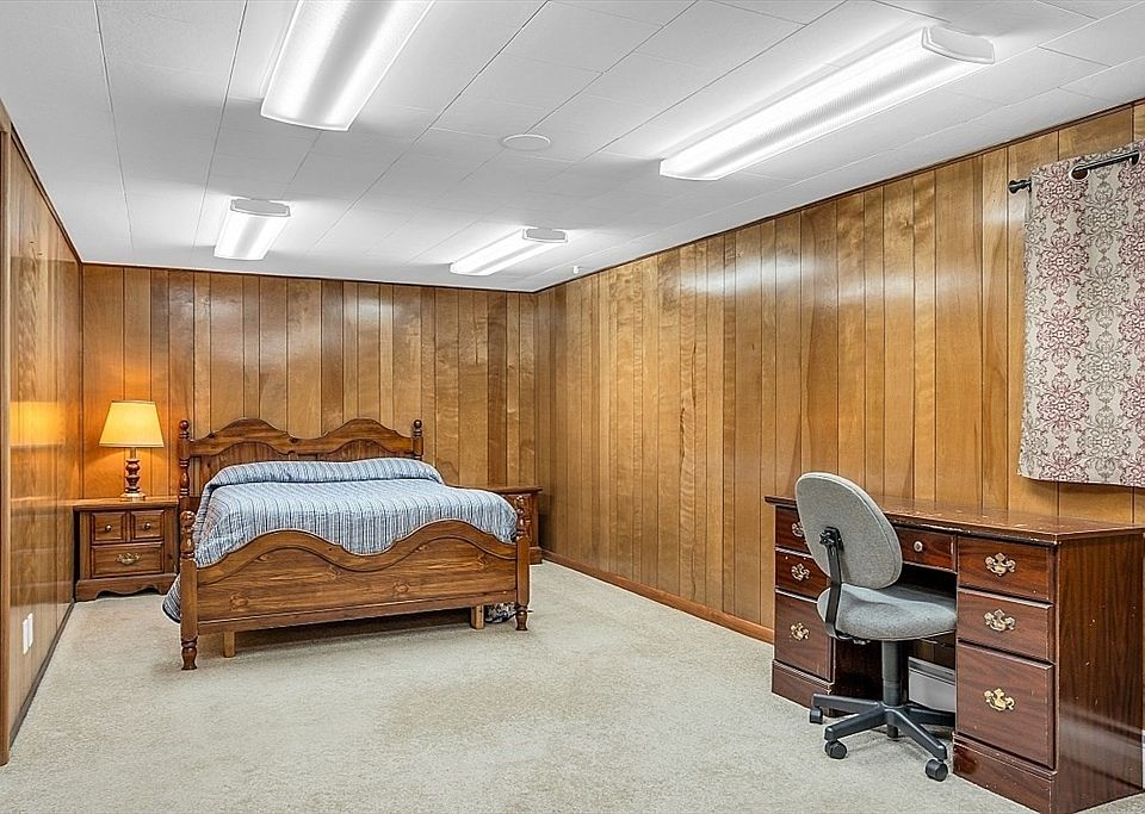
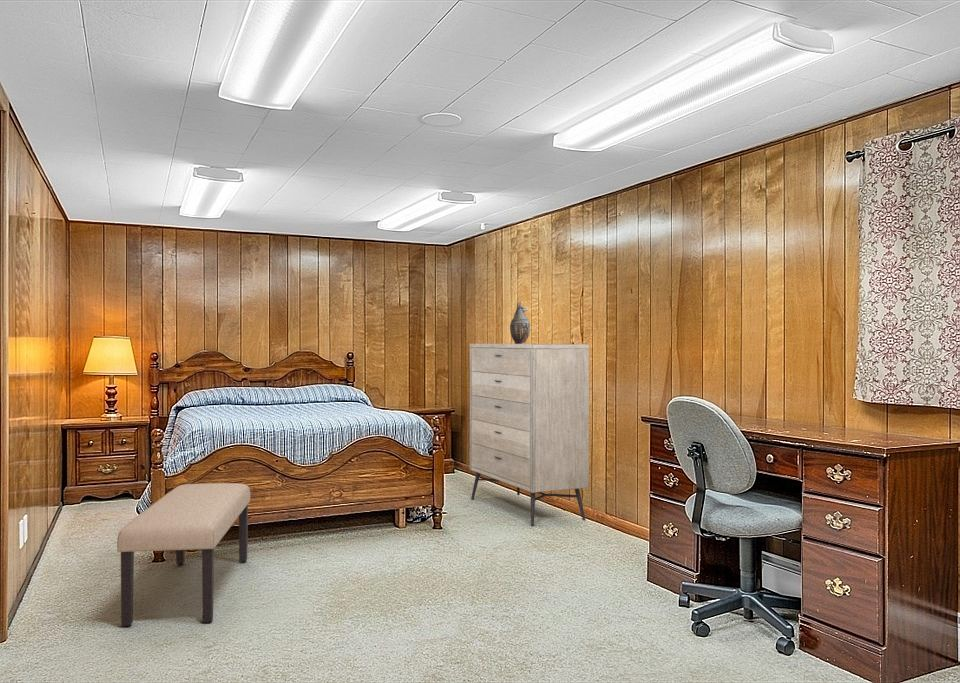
+ decorative vase (520, 322)
+ bench (192, 543)
+ dresser (525, 426)
